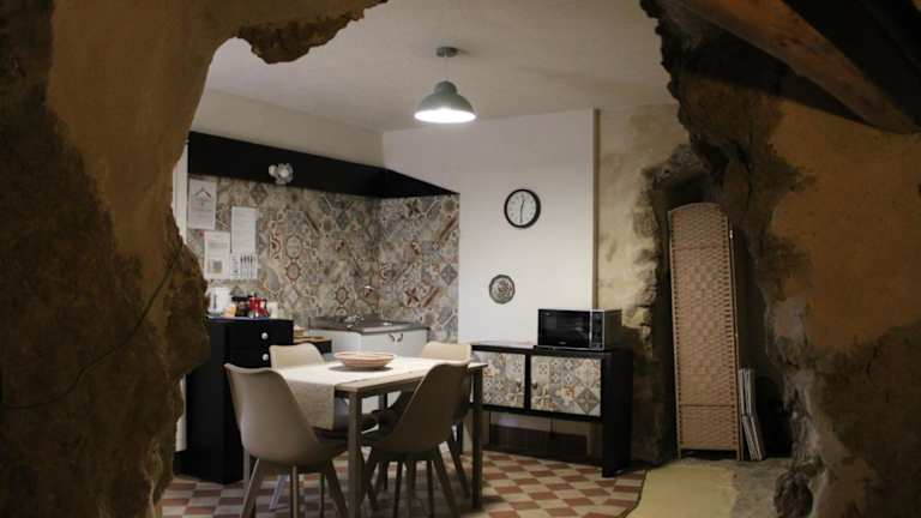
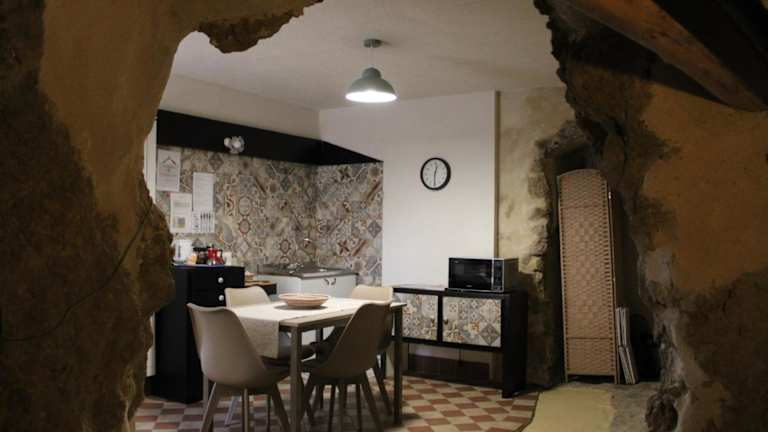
- decorative plate (501, 289)
